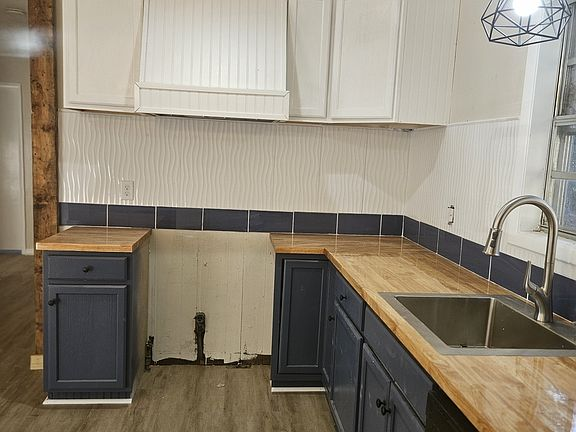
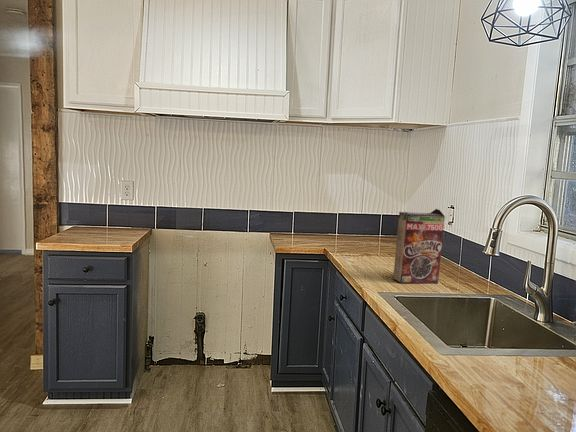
+ cereal box (418, 244)
